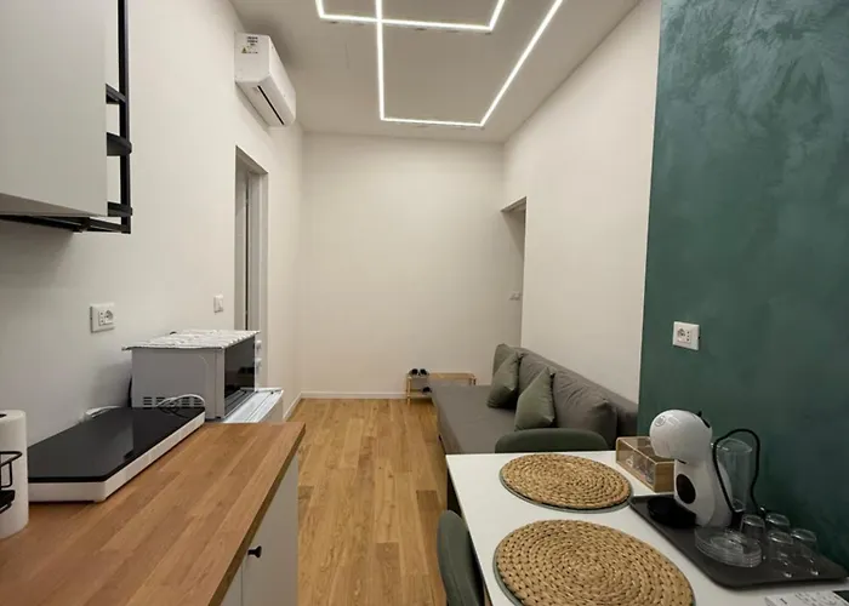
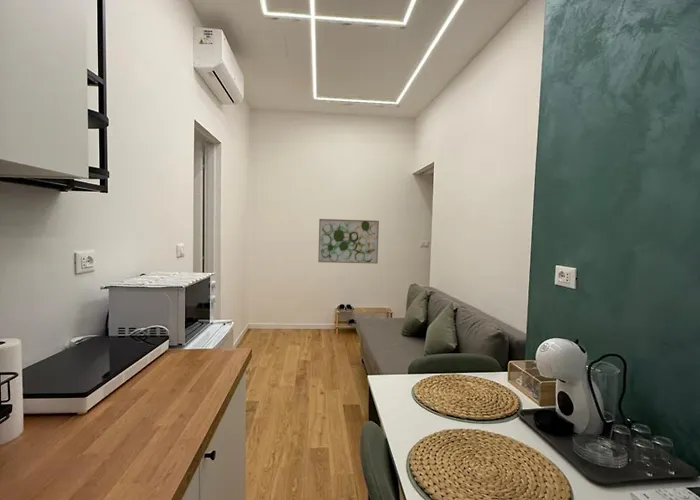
+ wall art (348, 241)
